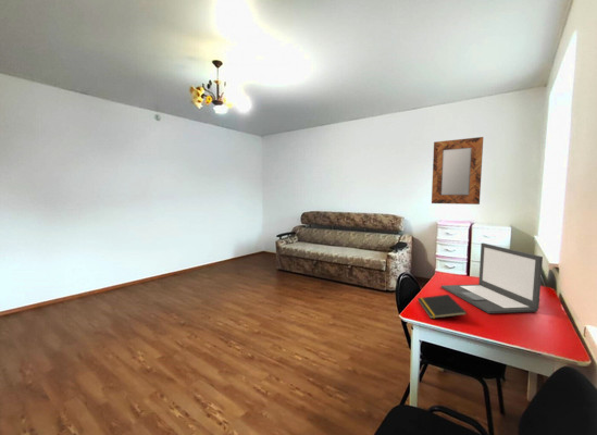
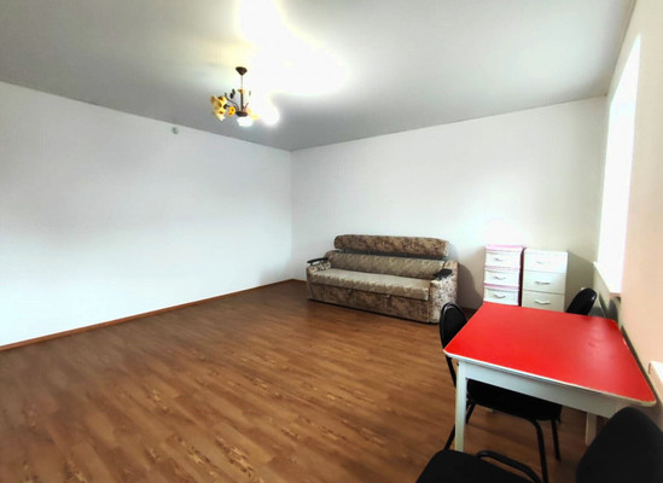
- home mirror (456, 172)
- notepad (439, 306)
- laptop (485, 273)
